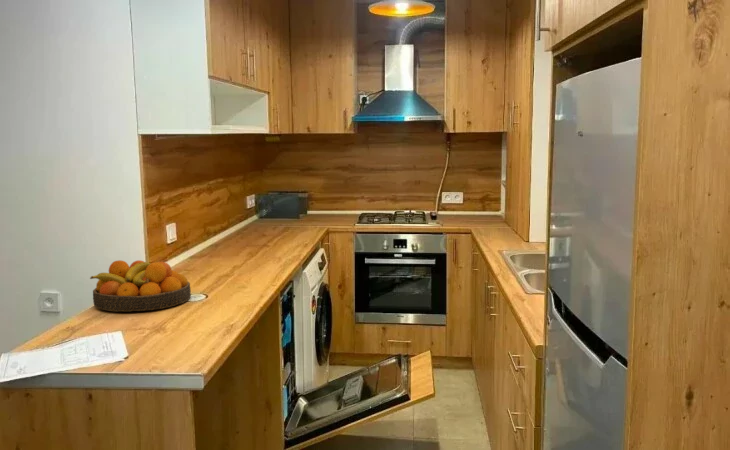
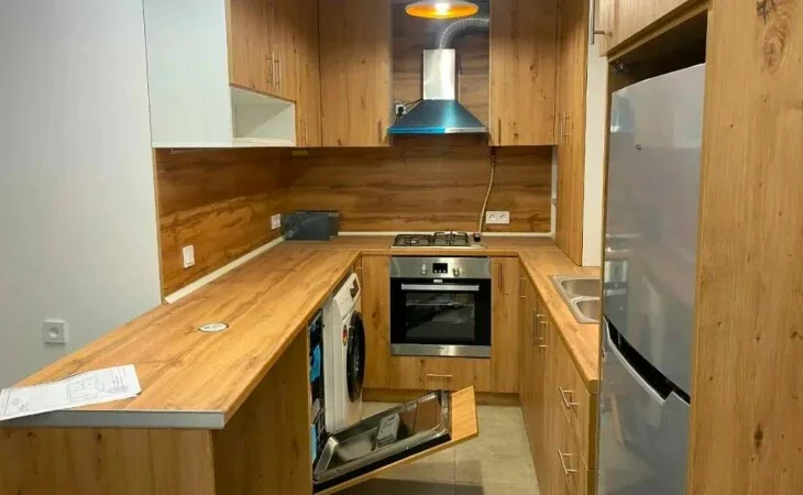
- fruit bowl (142, 280)
